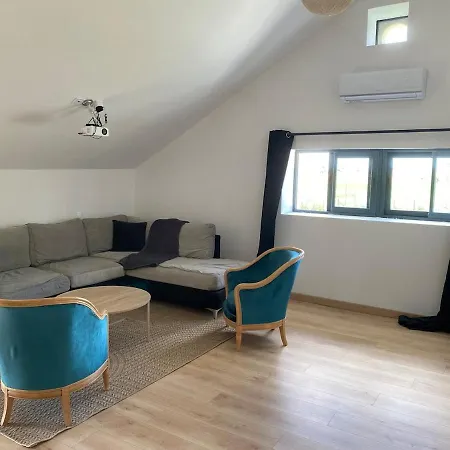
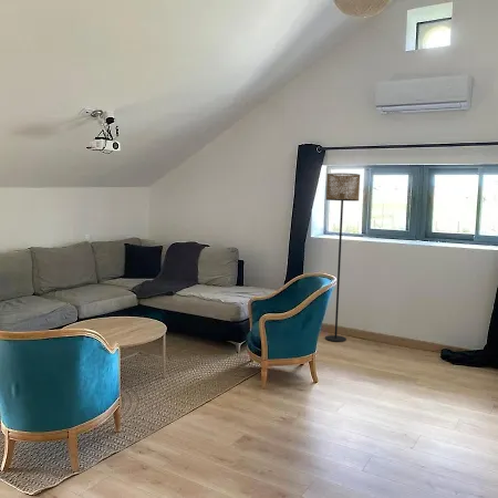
+ floor lamp (339, 257)
